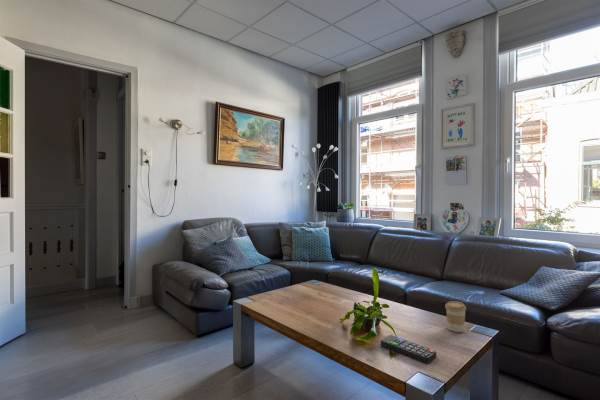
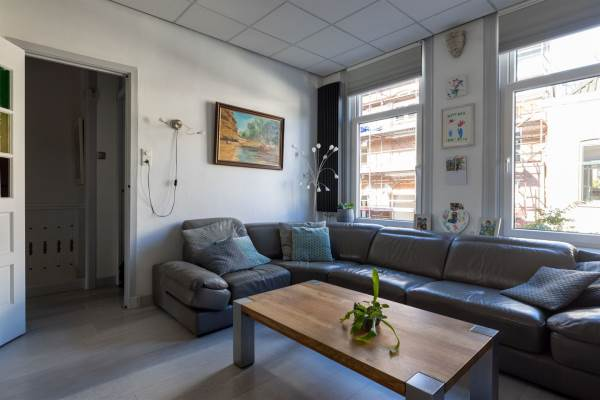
- remote control (407, 347)
- coffee cup (455, 316)
